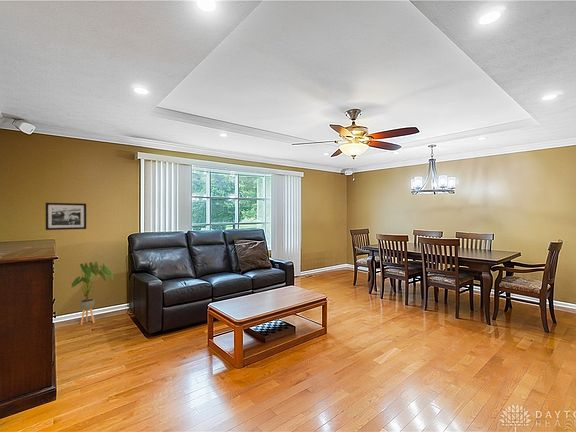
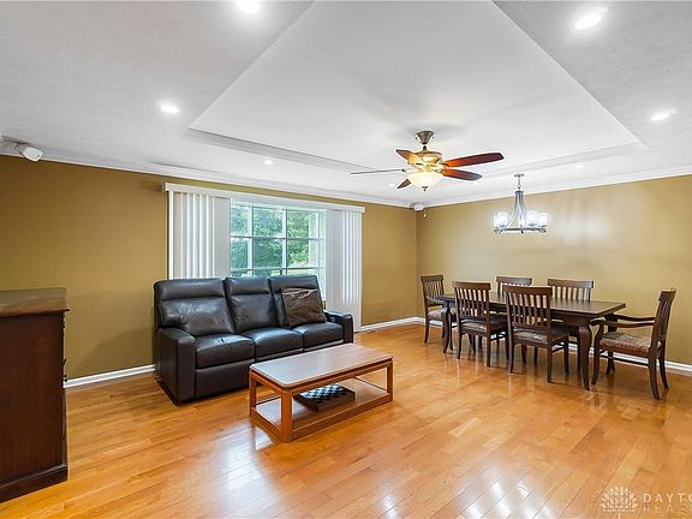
- picture frame (66, 216)
- house plant (89, 290)
